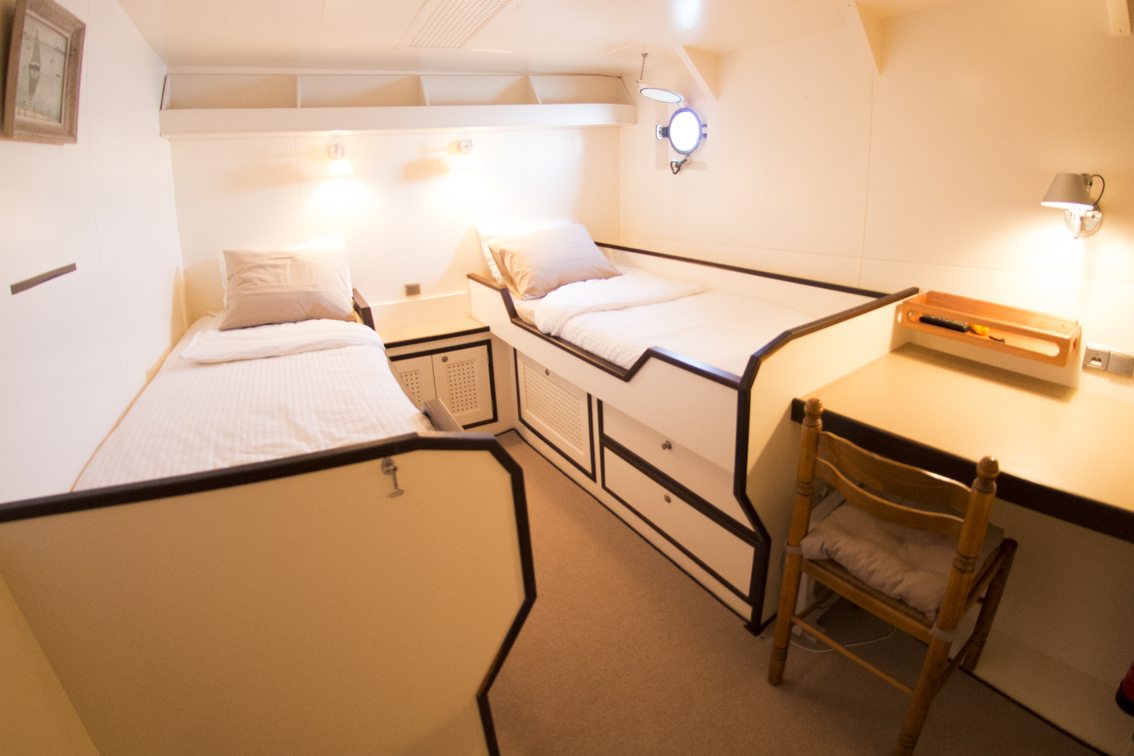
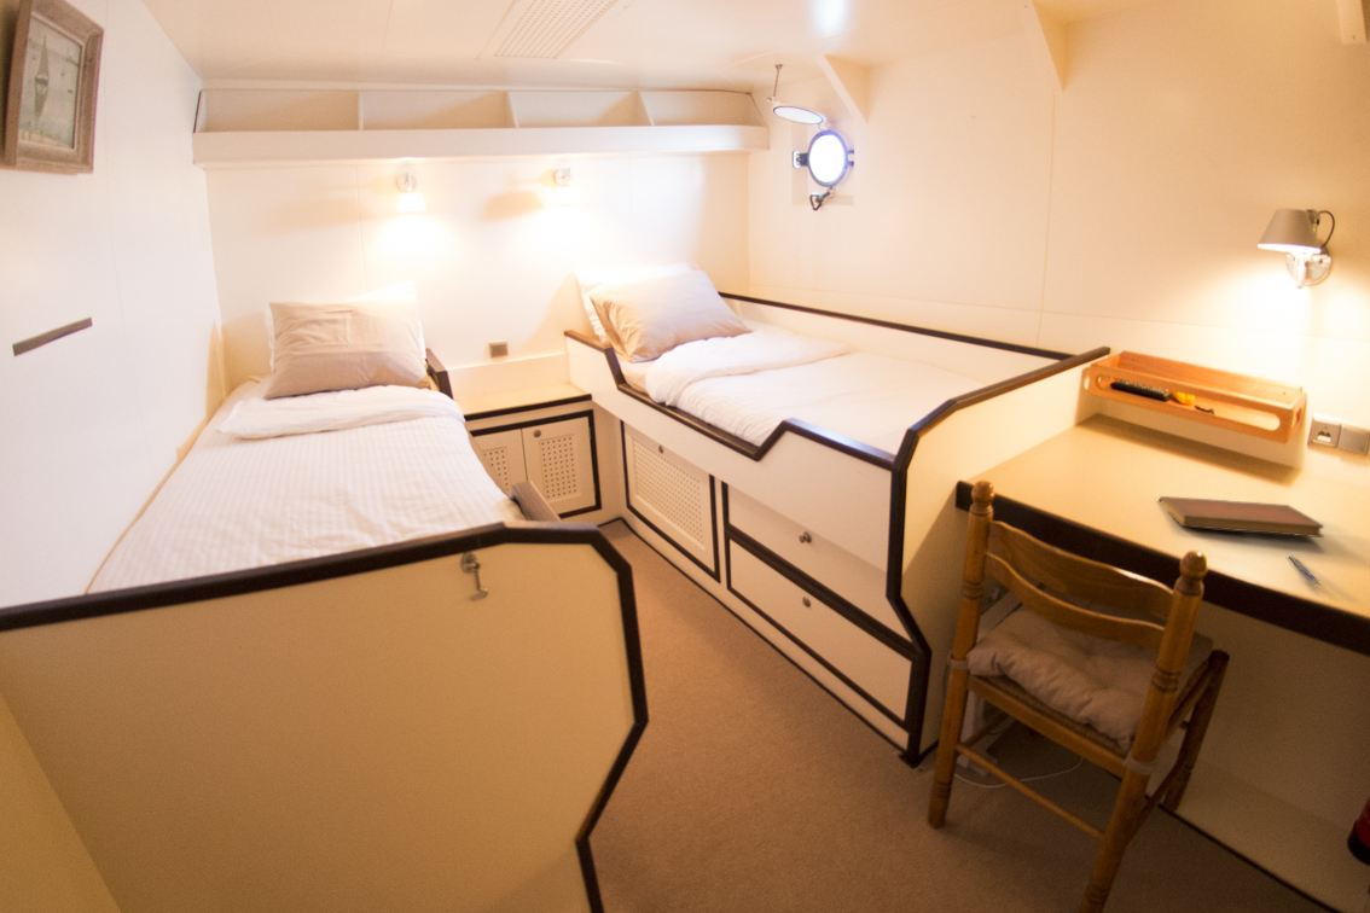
+ notebook (1235, 514)
+ pen (1302, 569)
